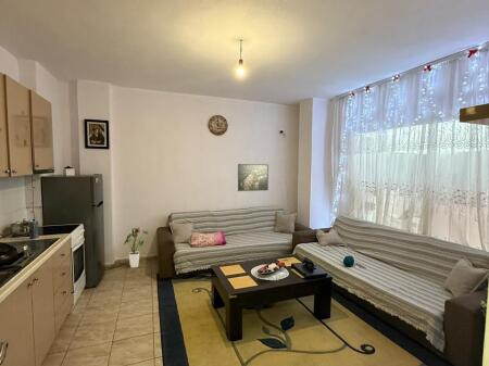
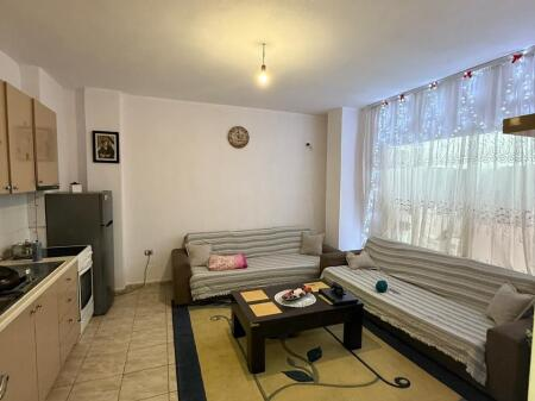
- house plant (136, 248)
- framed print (253, 177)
